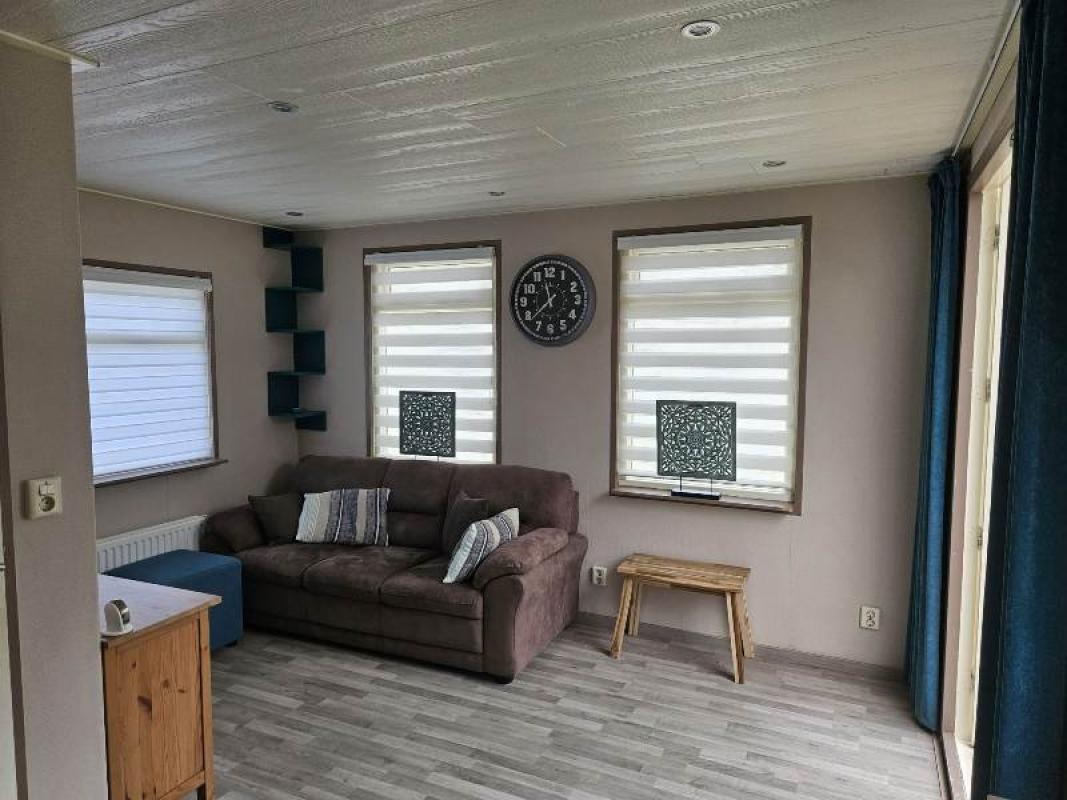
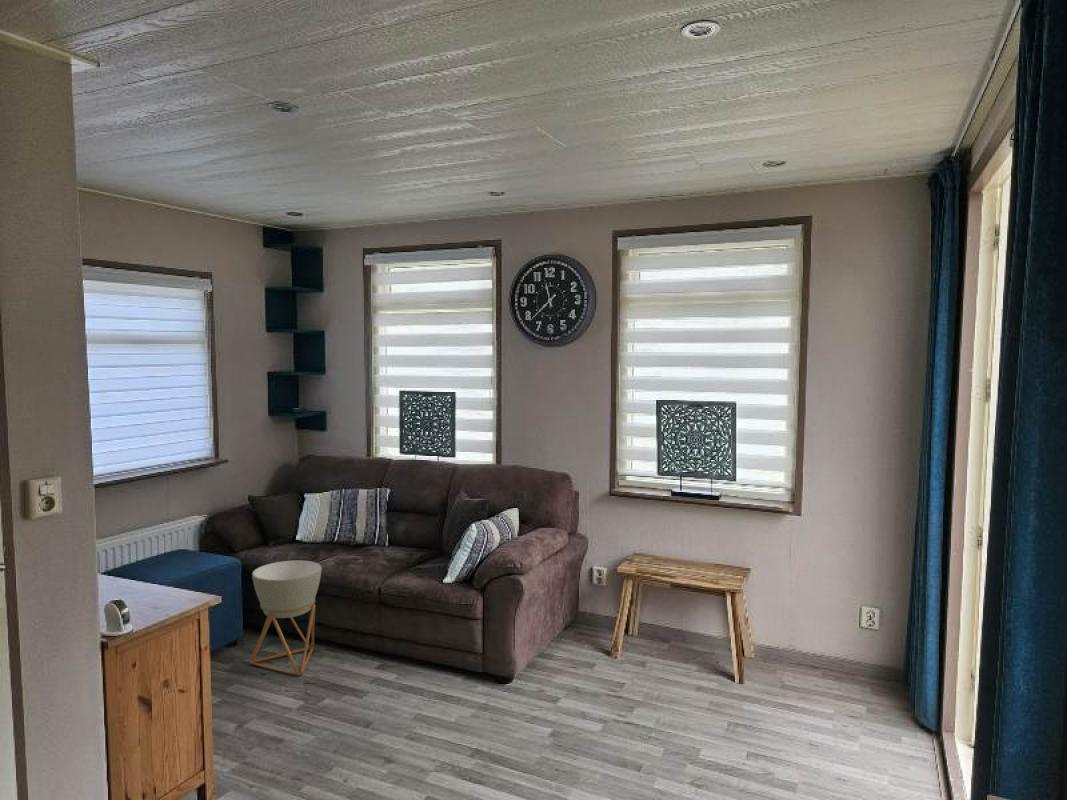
+ planter (288, 616)
